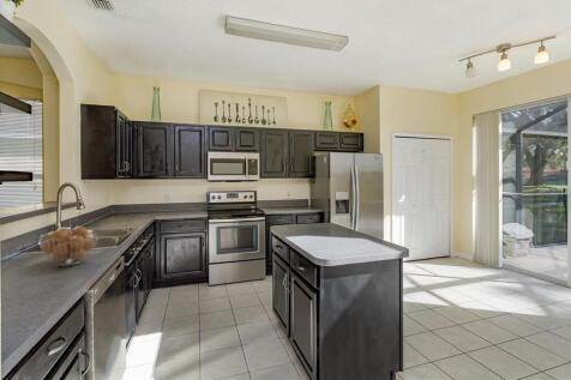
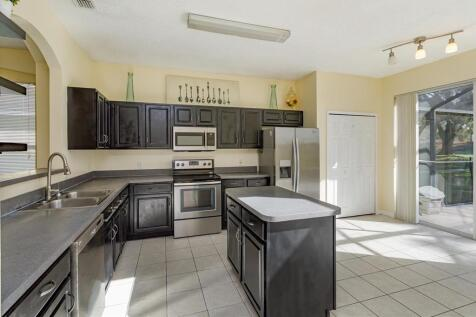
- fruit basket (70, 245)
